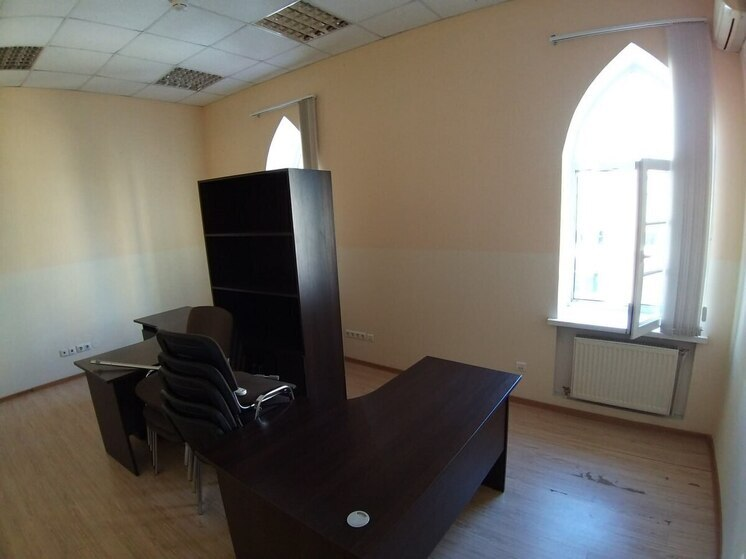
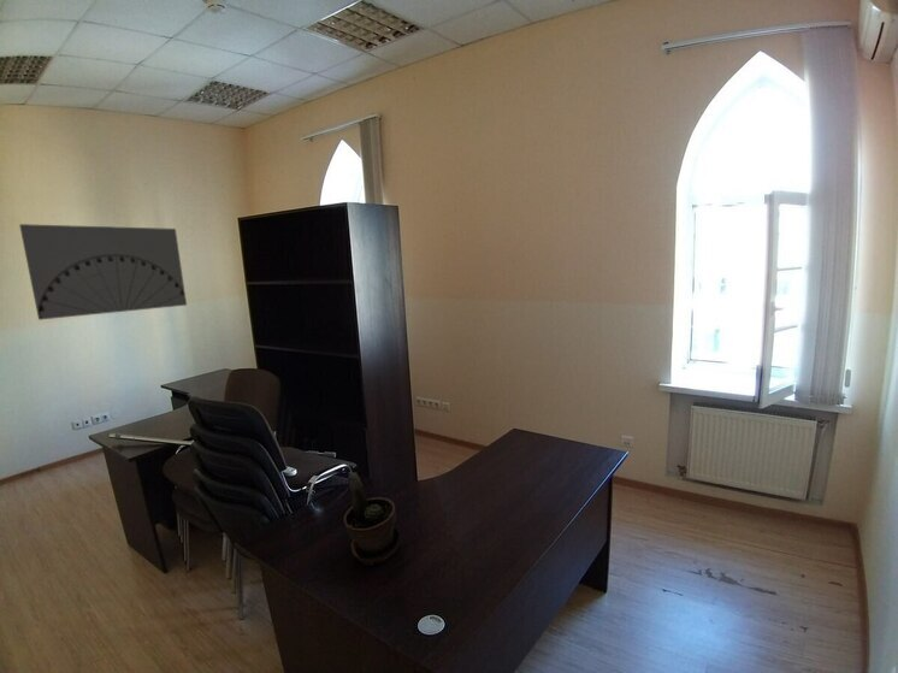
+ potted plant (371, 514)
+ wall art (113, 270)
